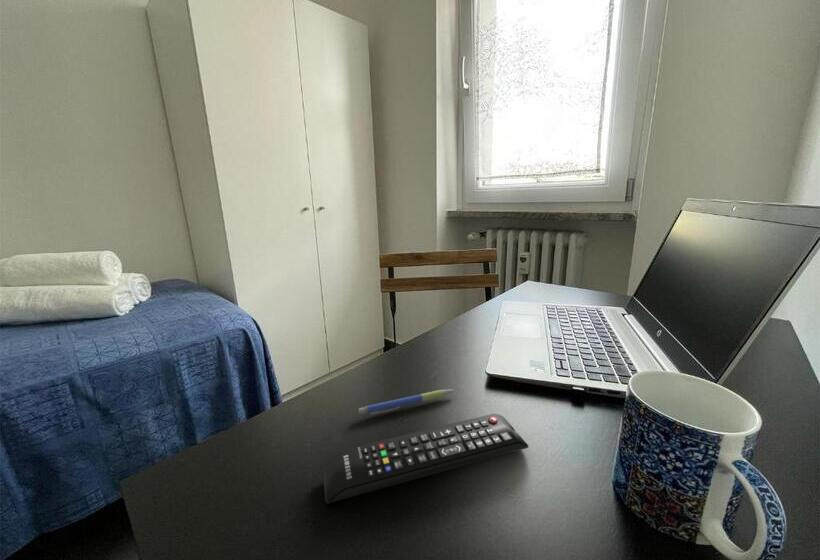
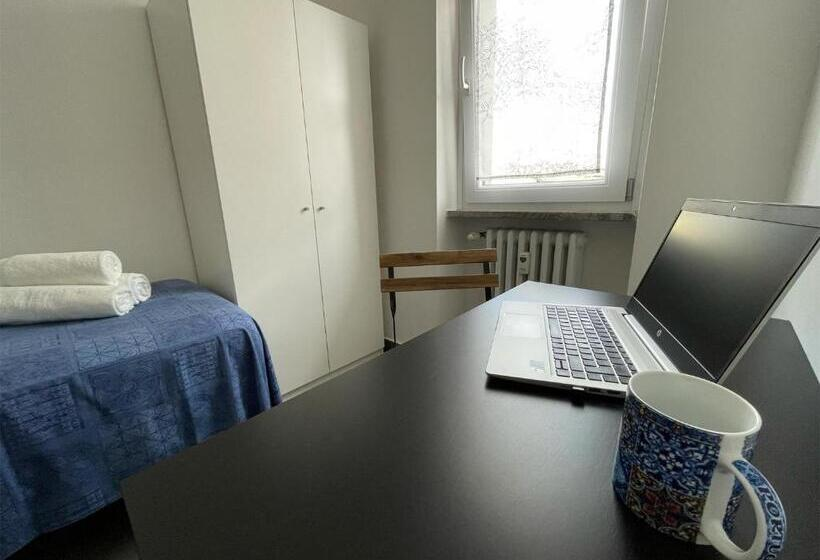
- remote control (429, 454)
- pen (409, 400)
